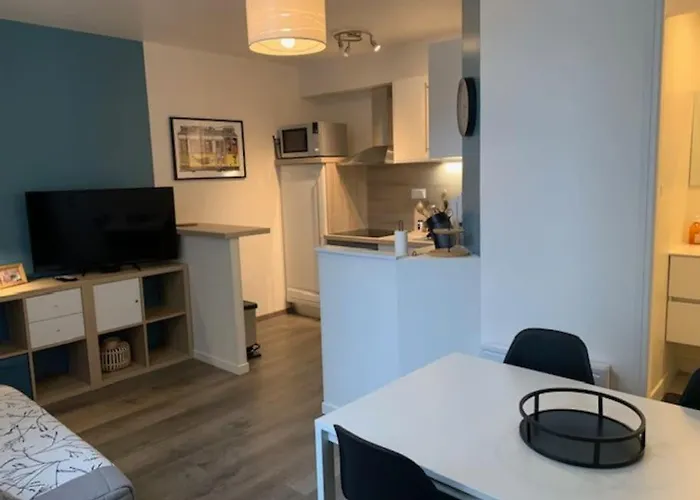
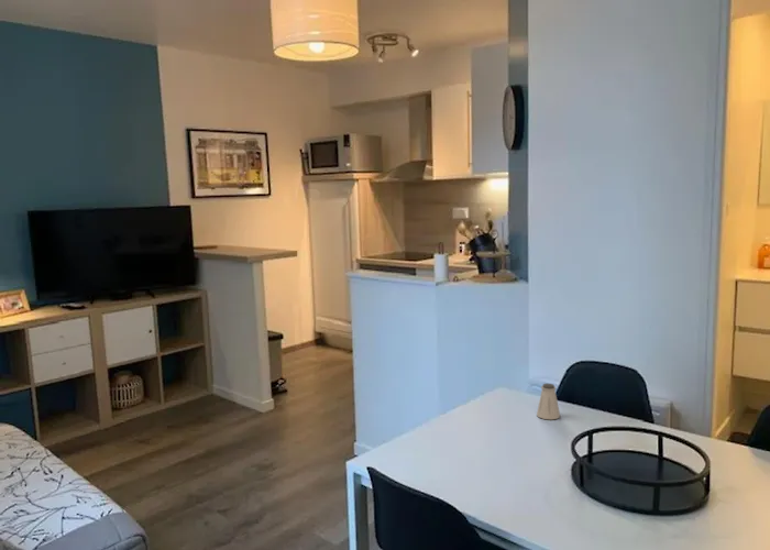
+ saltshaker (548, 399)
